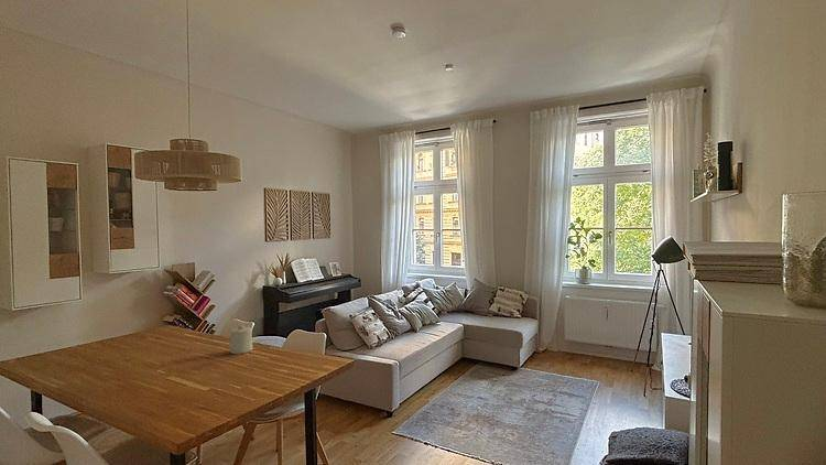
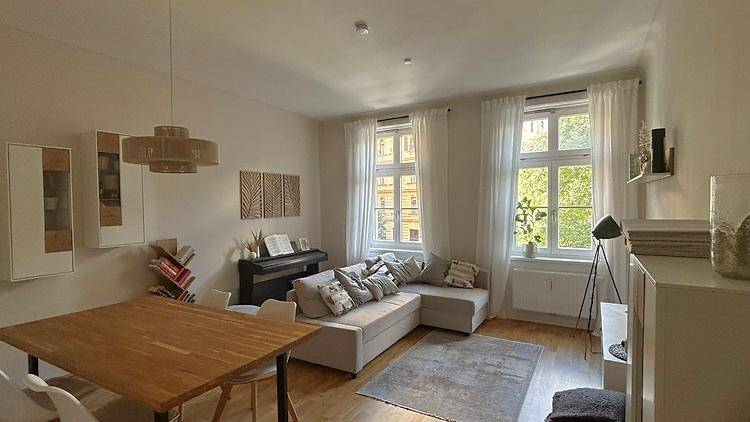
- candle (241, 337)
